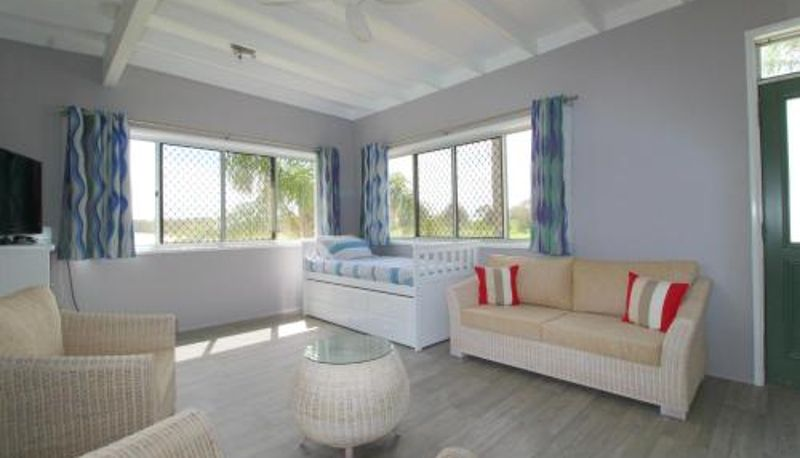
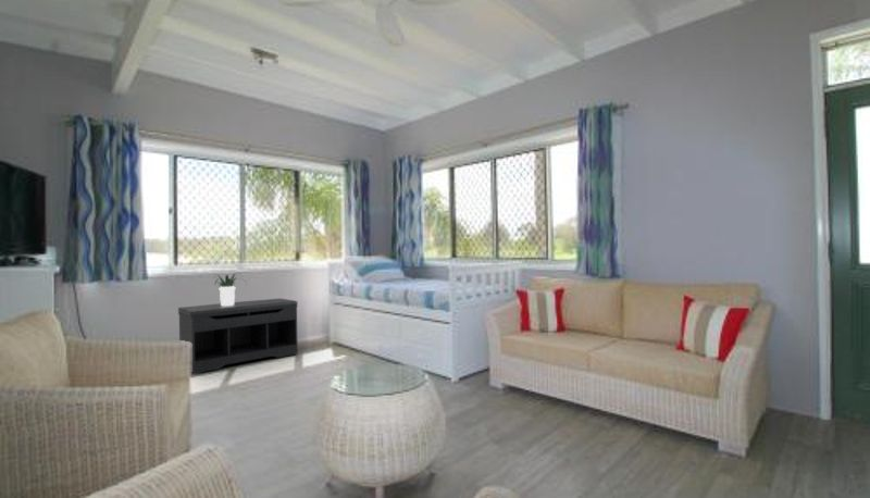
+ bench (240, 331)
+ potted plant (227, 288)
